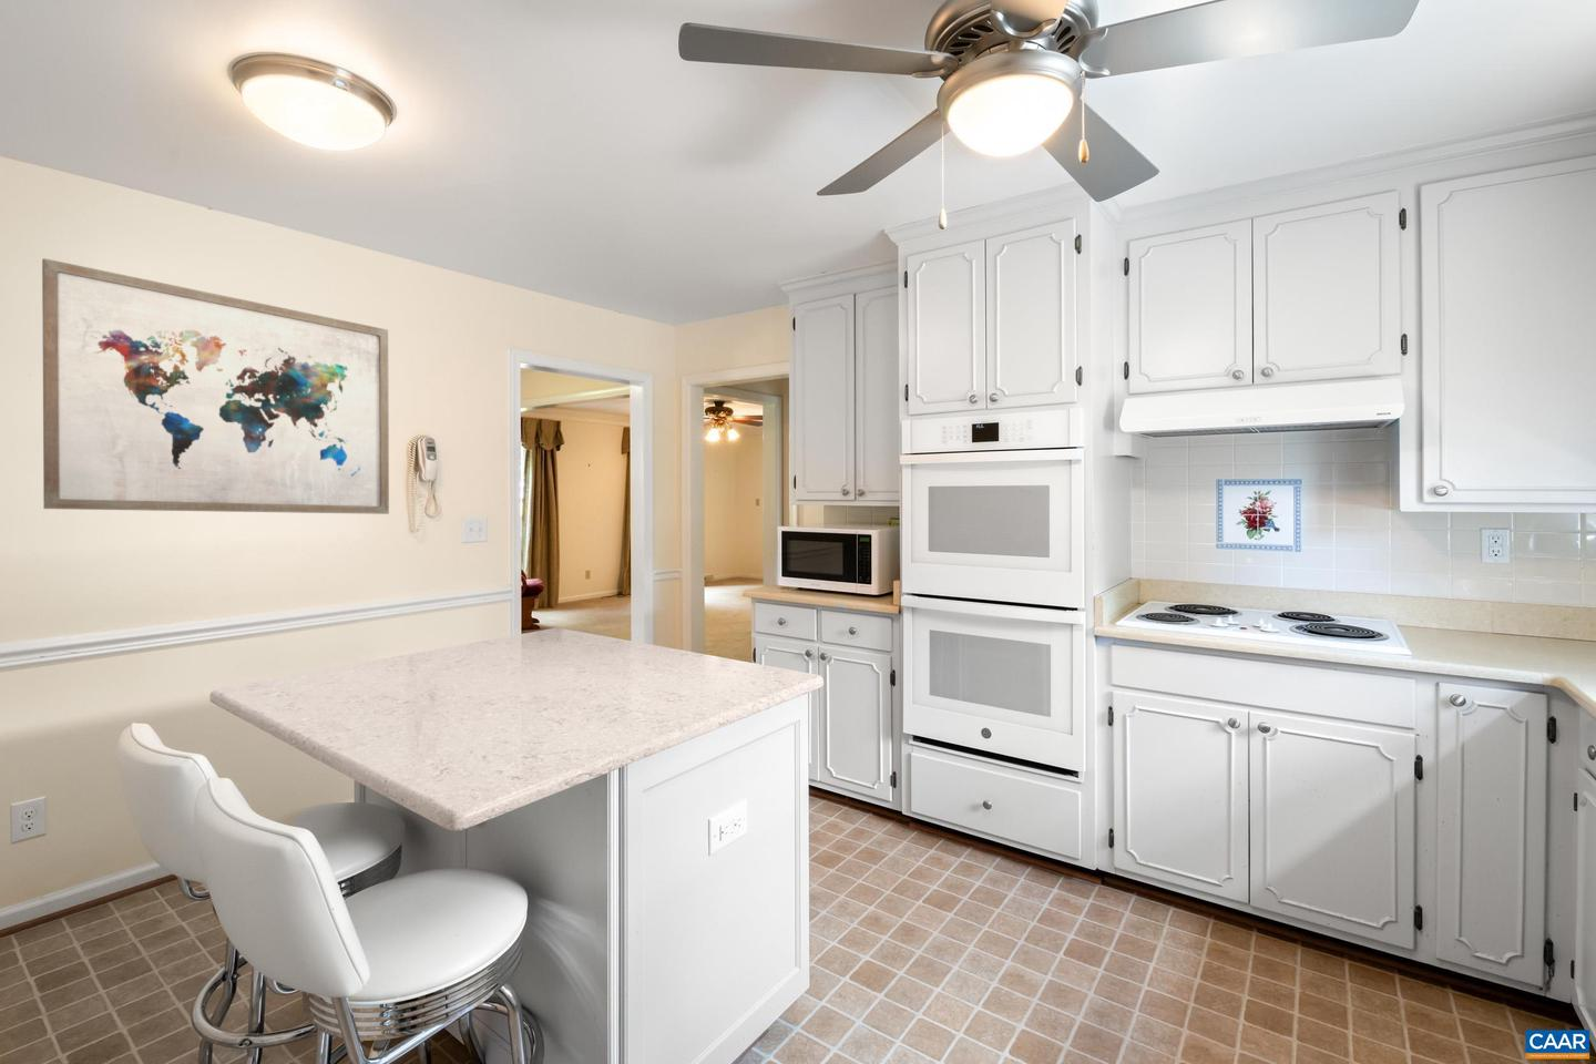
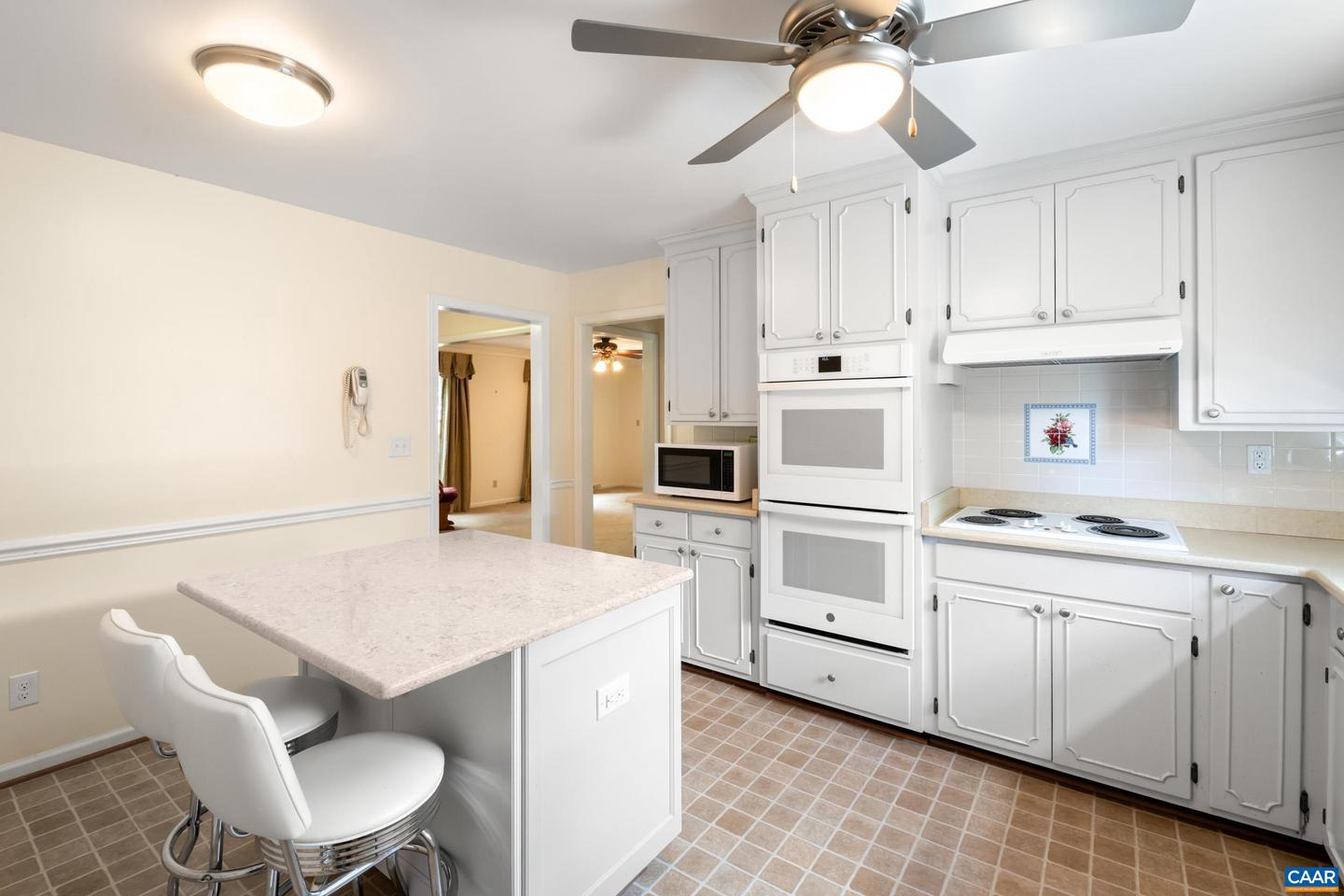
- wall art (241, 406)
